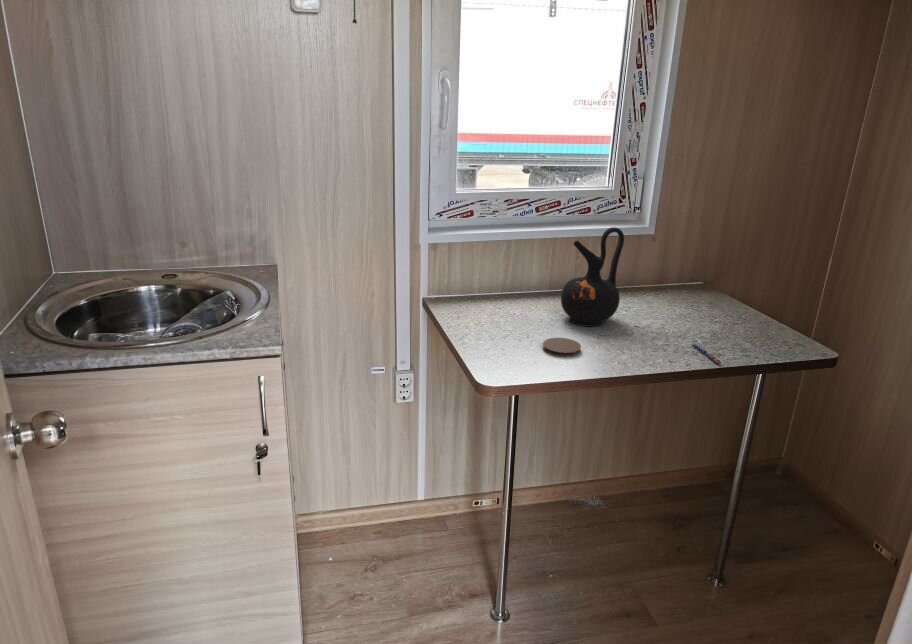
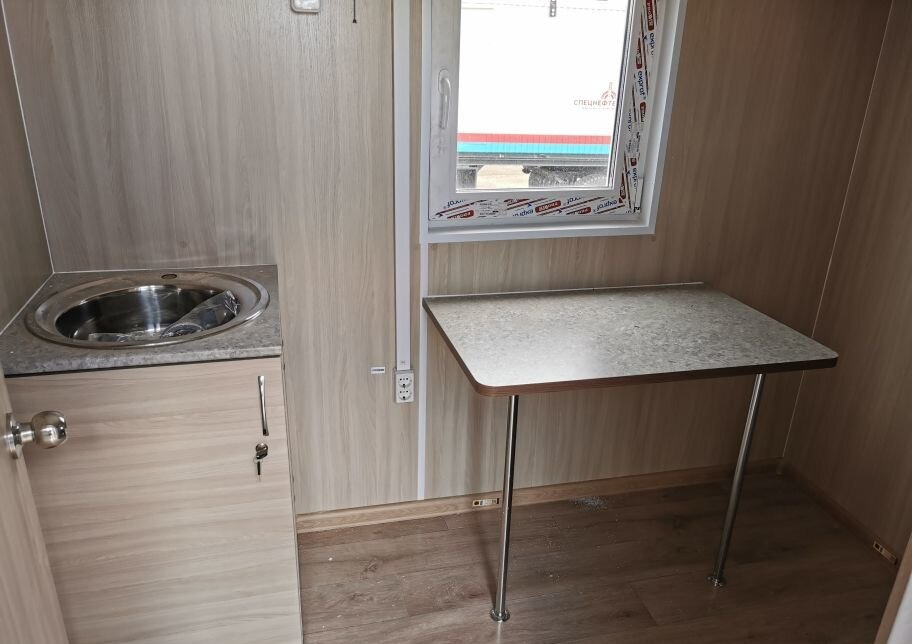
- ceramic jug (592, 275)
- pen (705, 352)
- coaster (561, 347)
